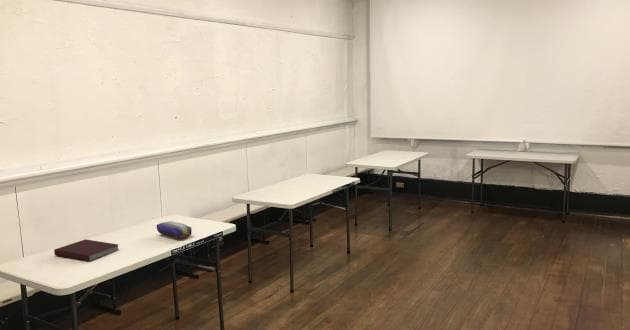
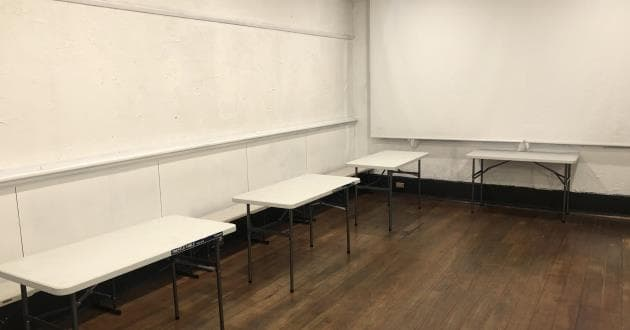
- notebook (87, 249)
- pencil case (174, 229)
